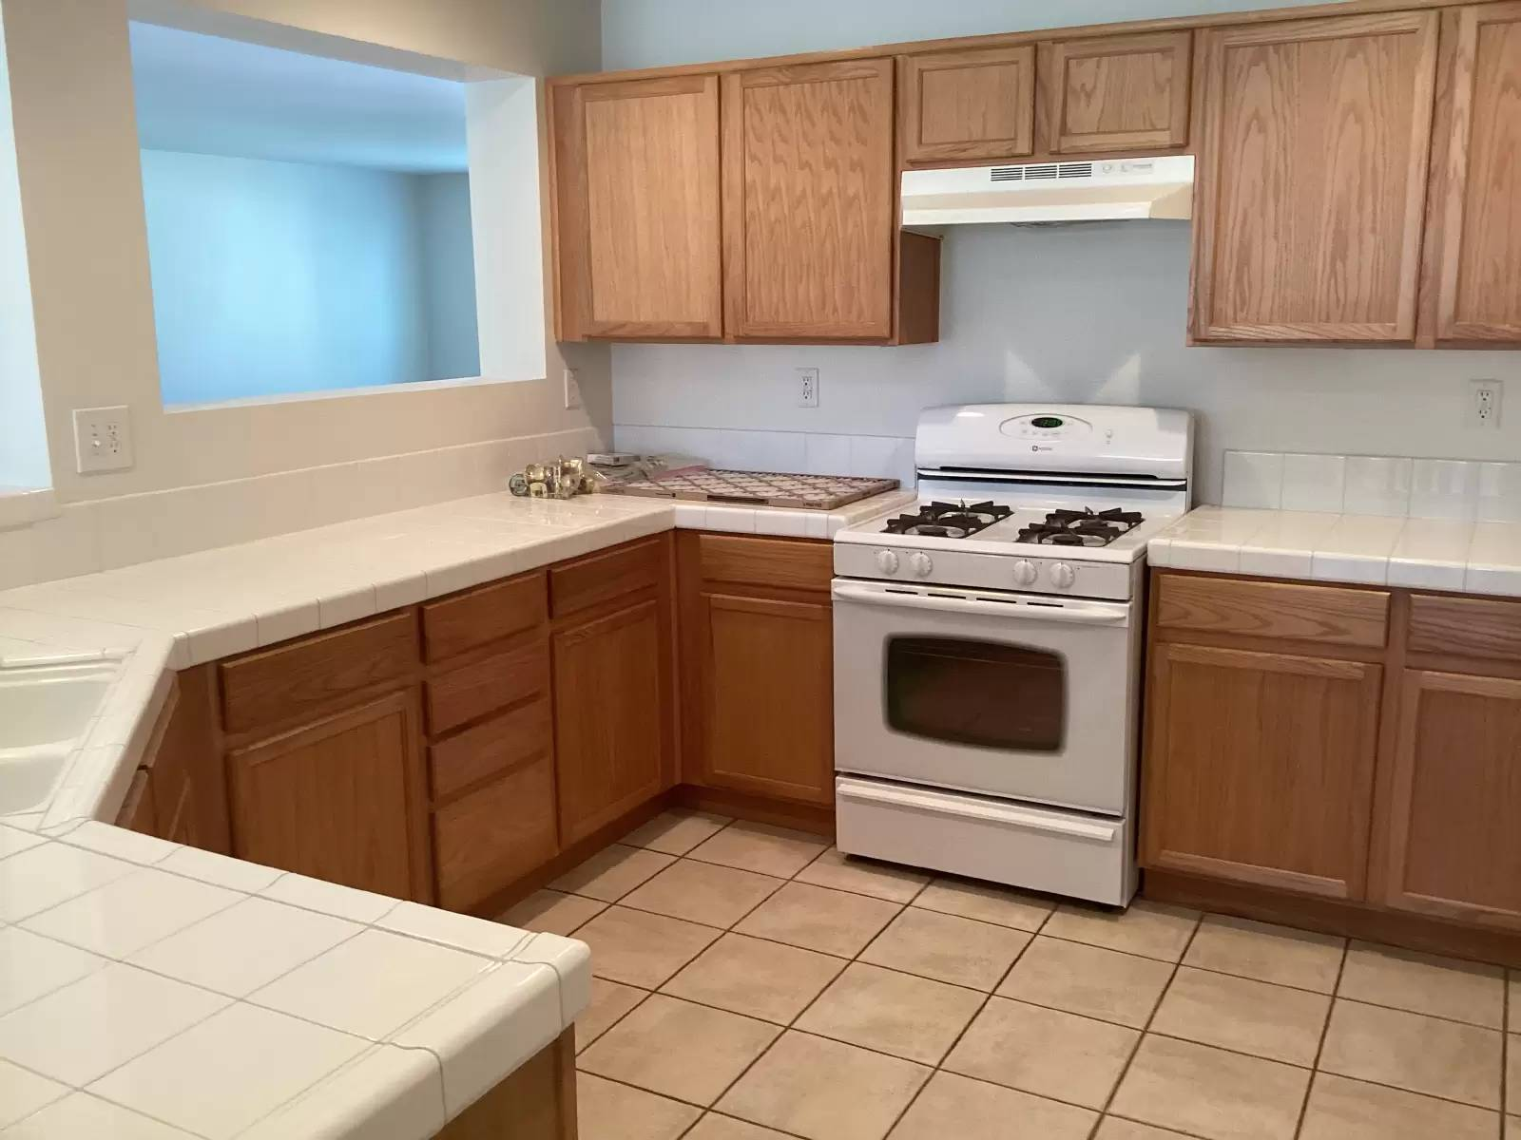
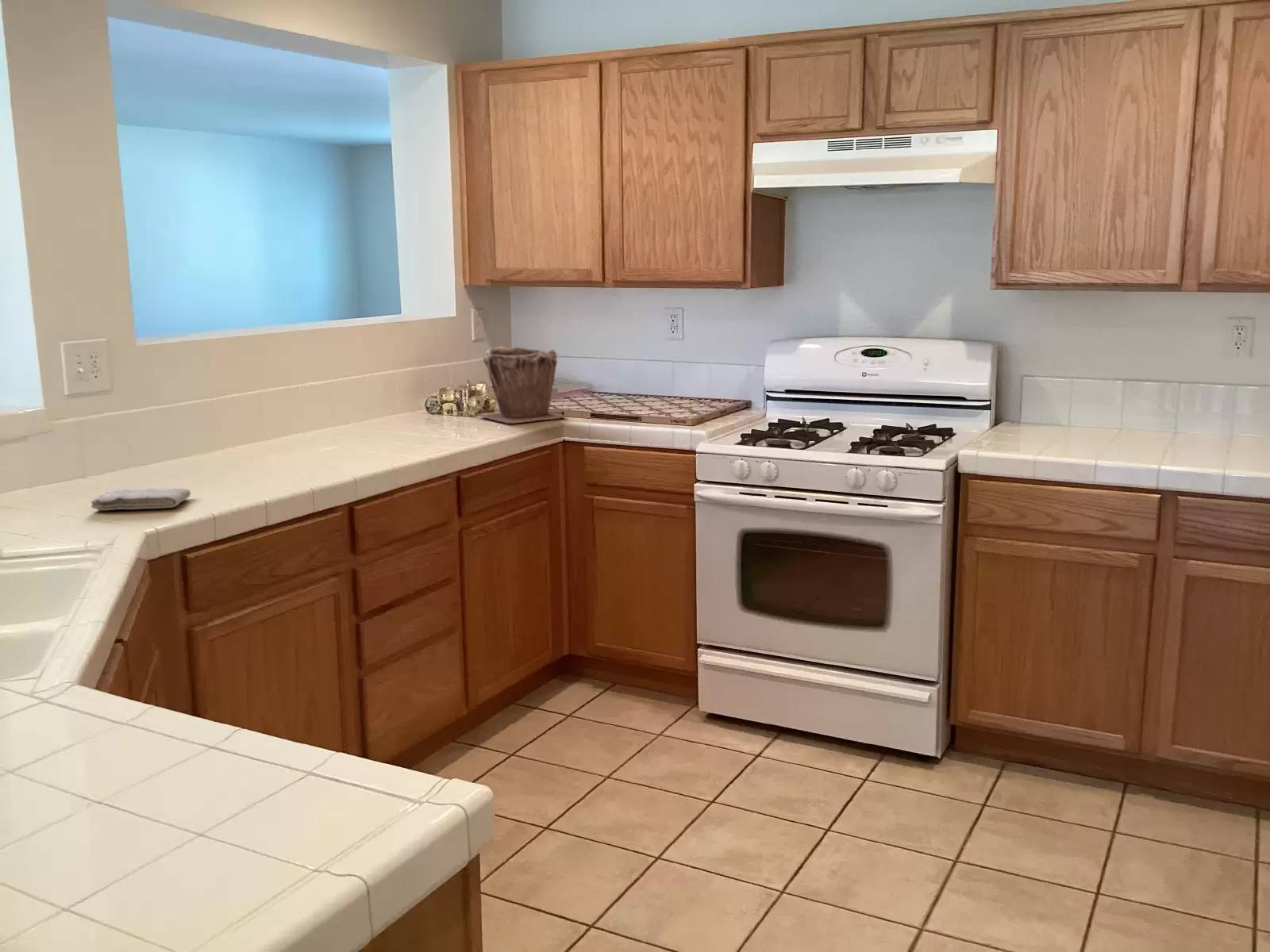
+ plant pot (521, 382)
+ washcloth (141, 497)
